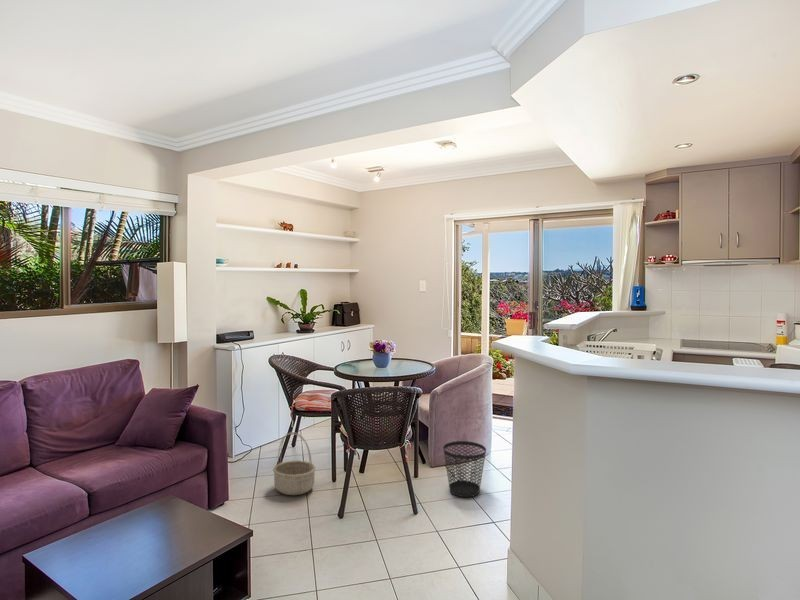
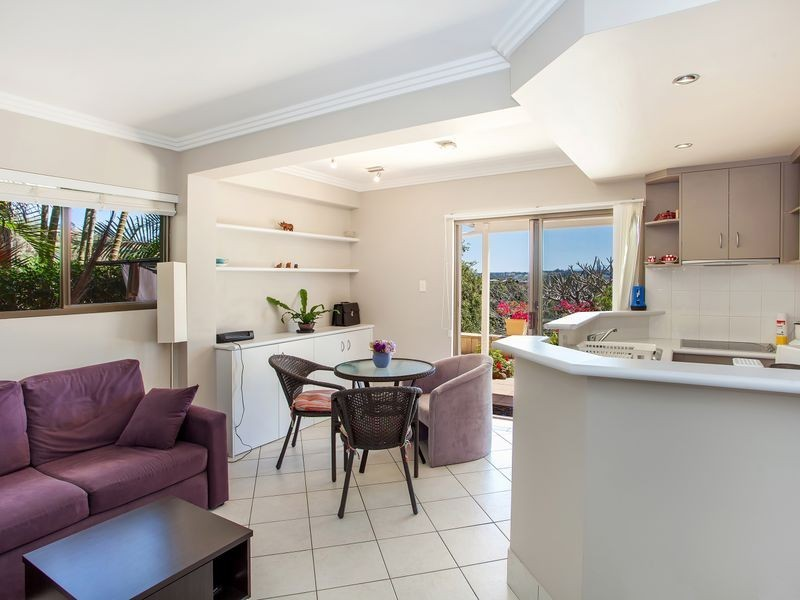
- basket (294, 461)
- wastebasket (464, 470)
